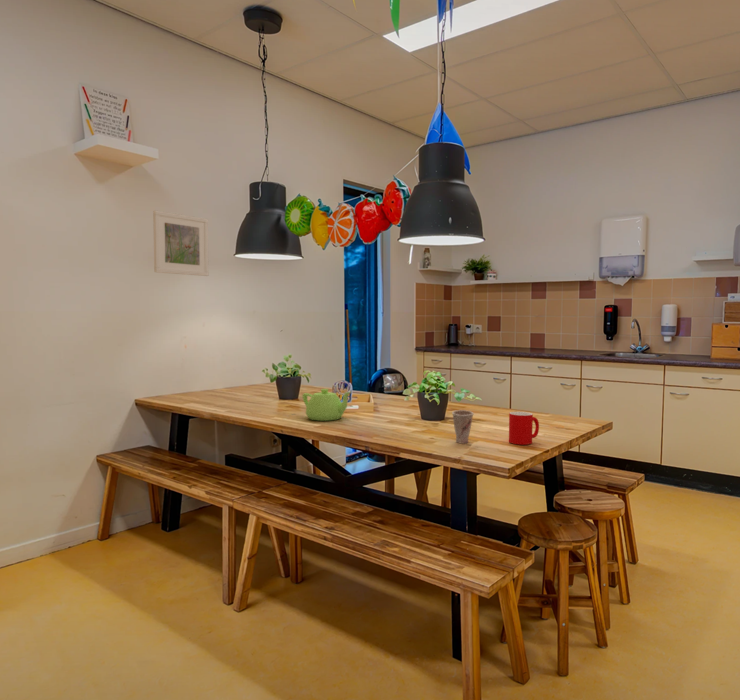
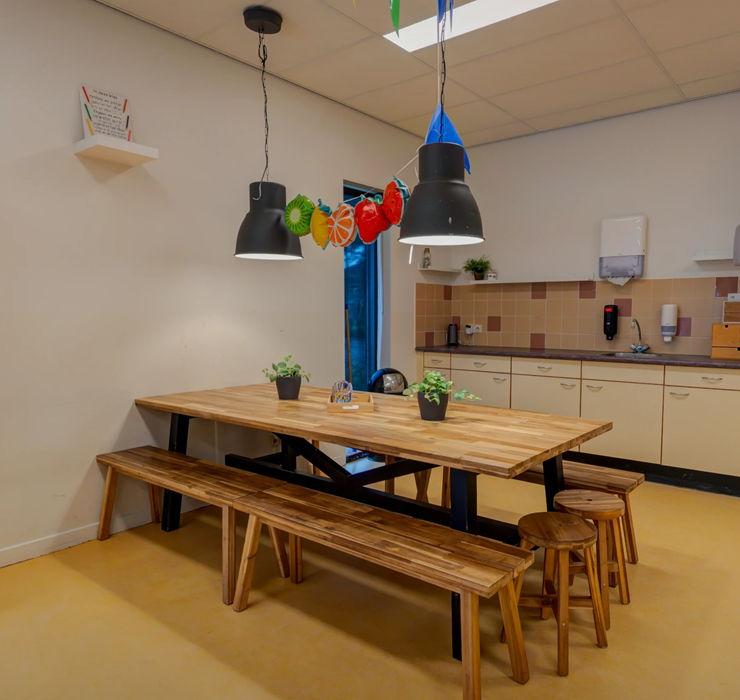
- cup (524, 427)
- teapot (326, 403)
- cup (462, 427)
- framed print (182, 244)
